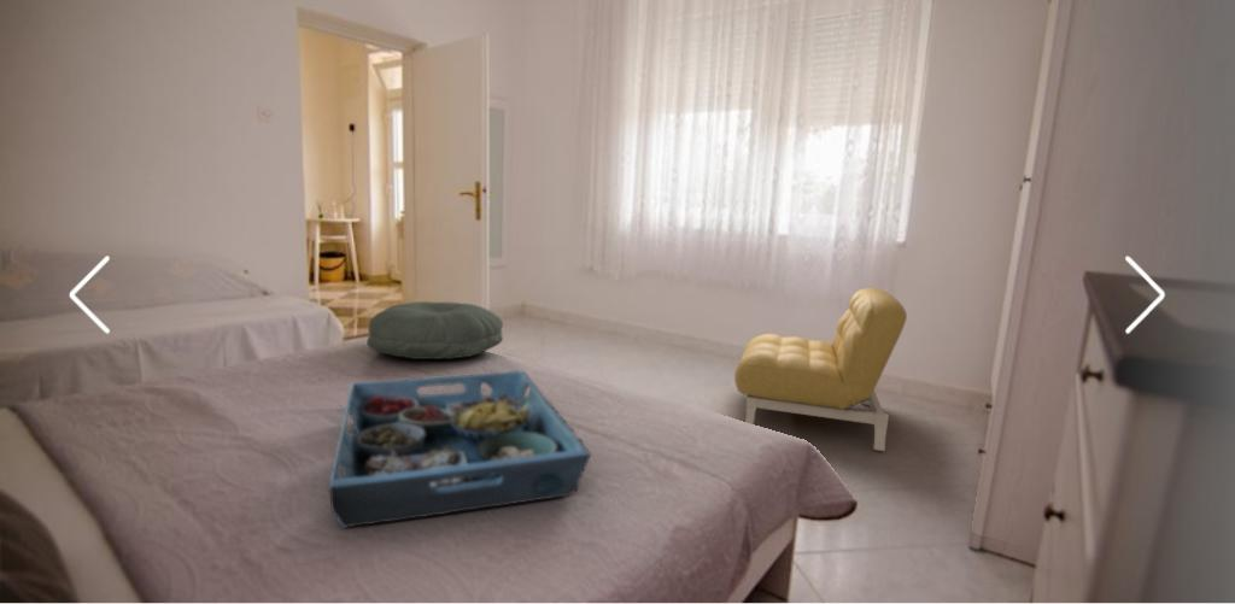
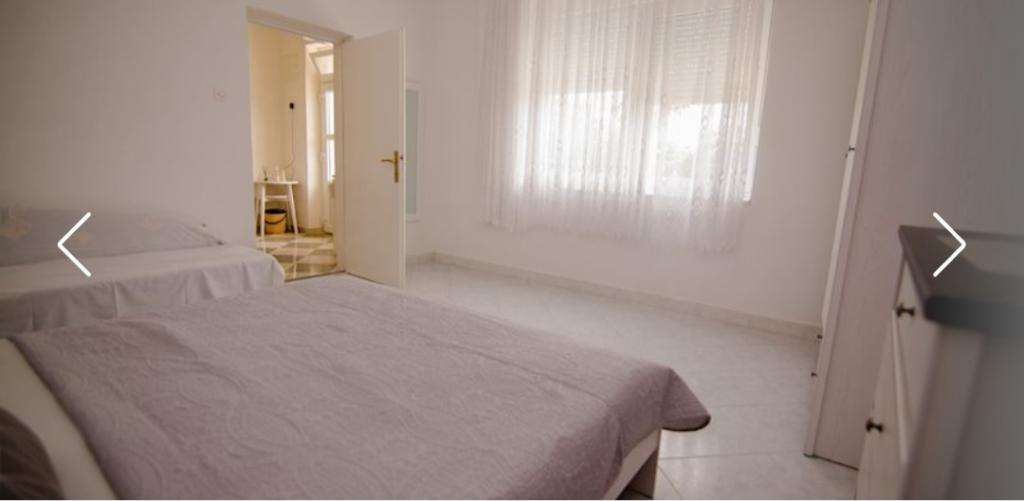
- pillow (435, 328)
- serving tray (453, 428)
- armchair (814, 352)
